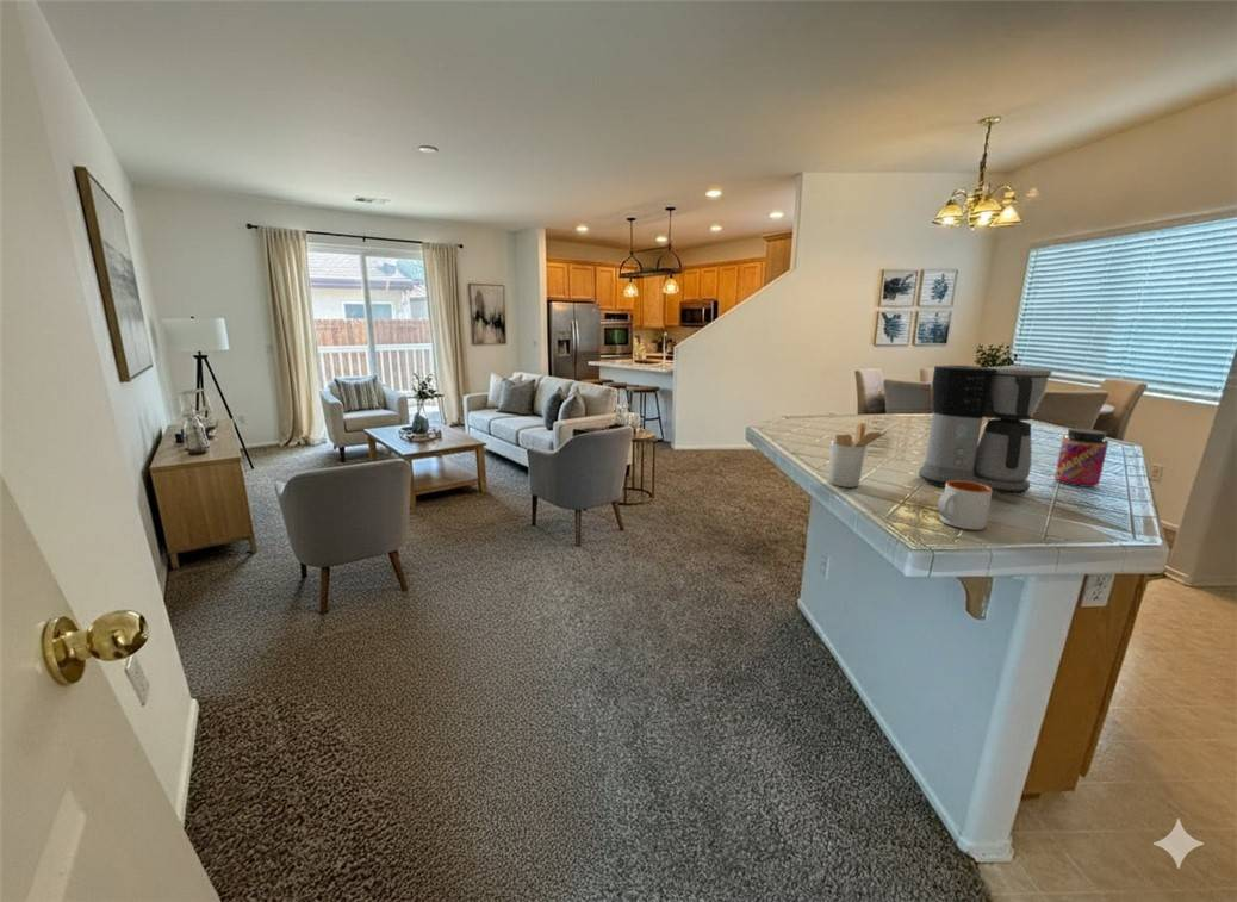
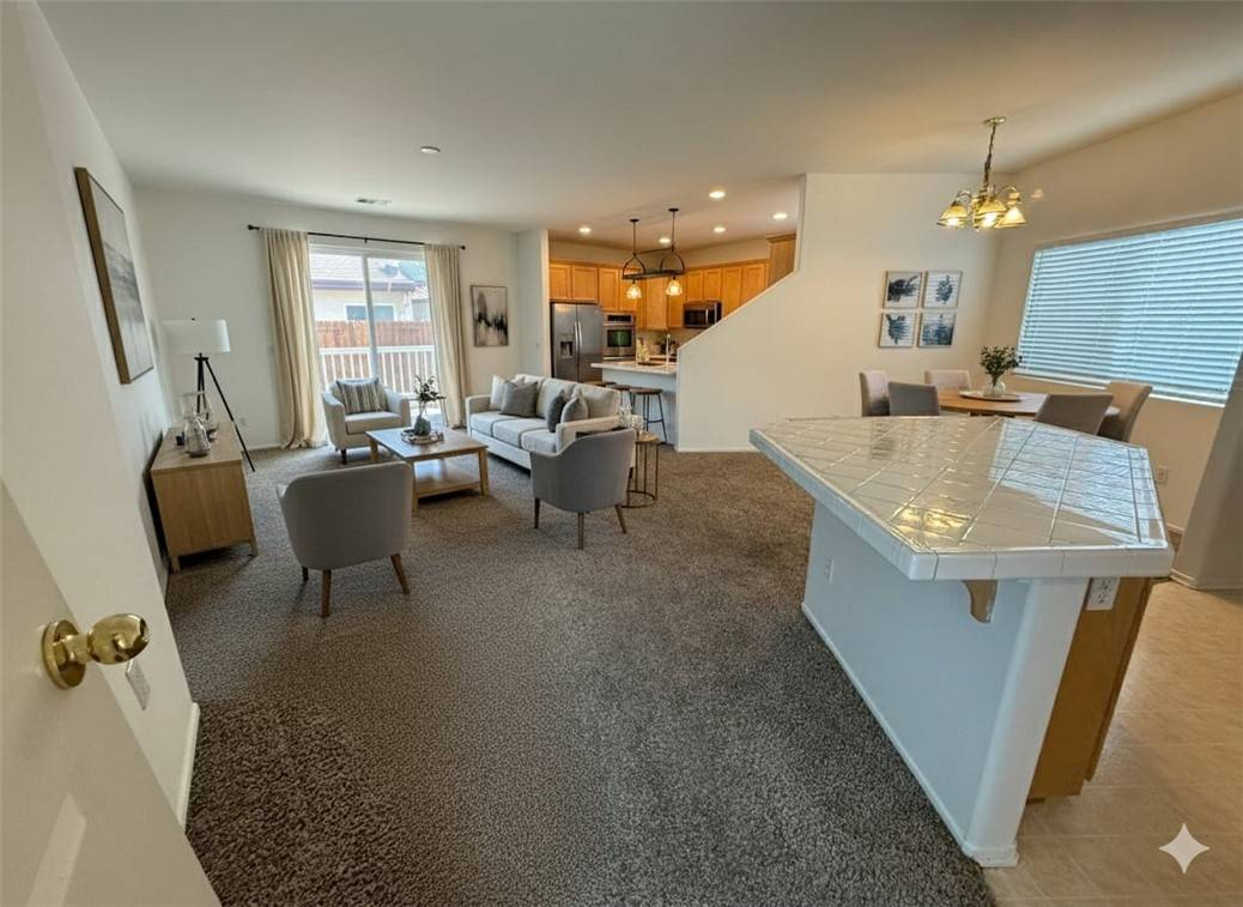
- jar (1081, 456)
- coffee maker (980, 428)
- mug (961, 504)
- utensil holder (854, 455)
